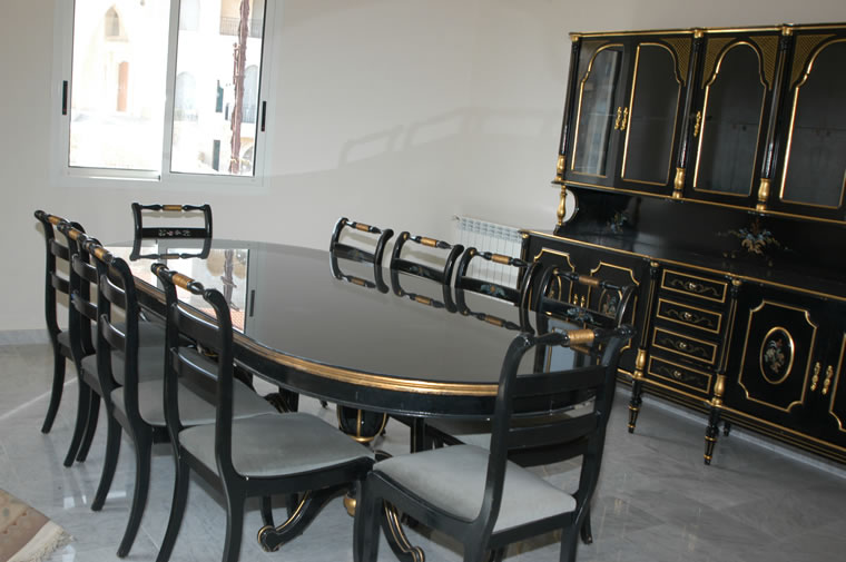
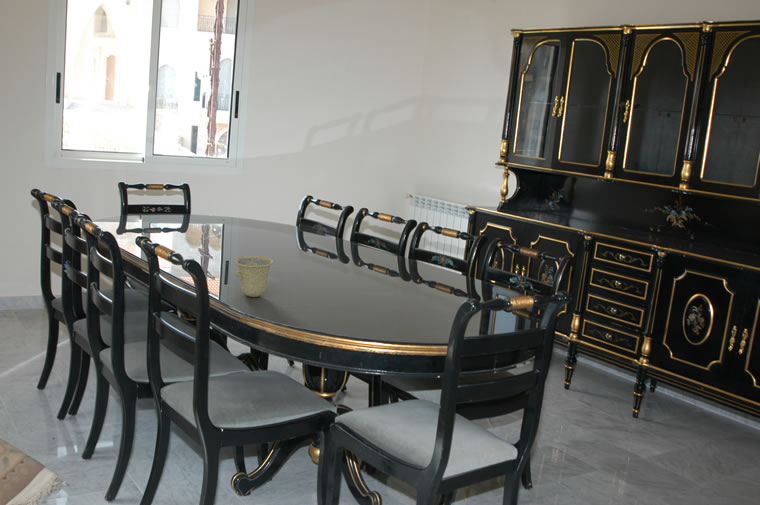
+ cup (252, 277)
